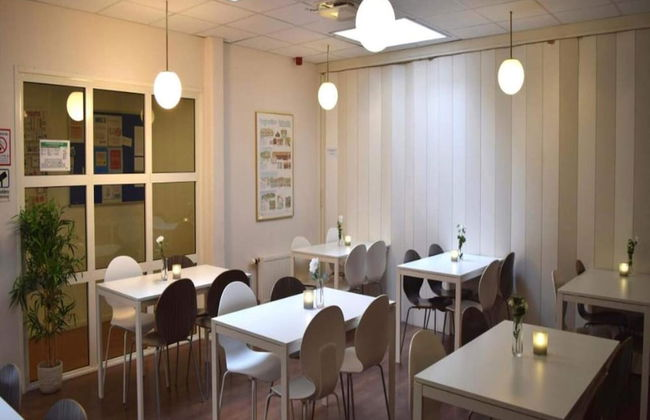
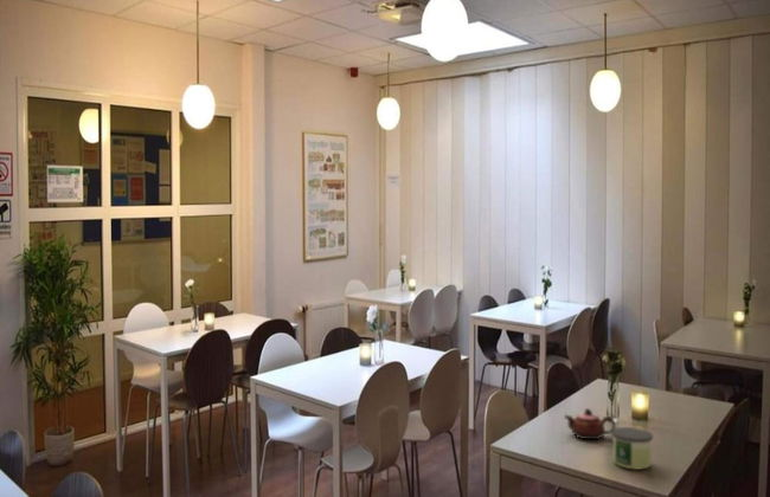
+ teapot (589, 422)
+ candle (631, 448)
